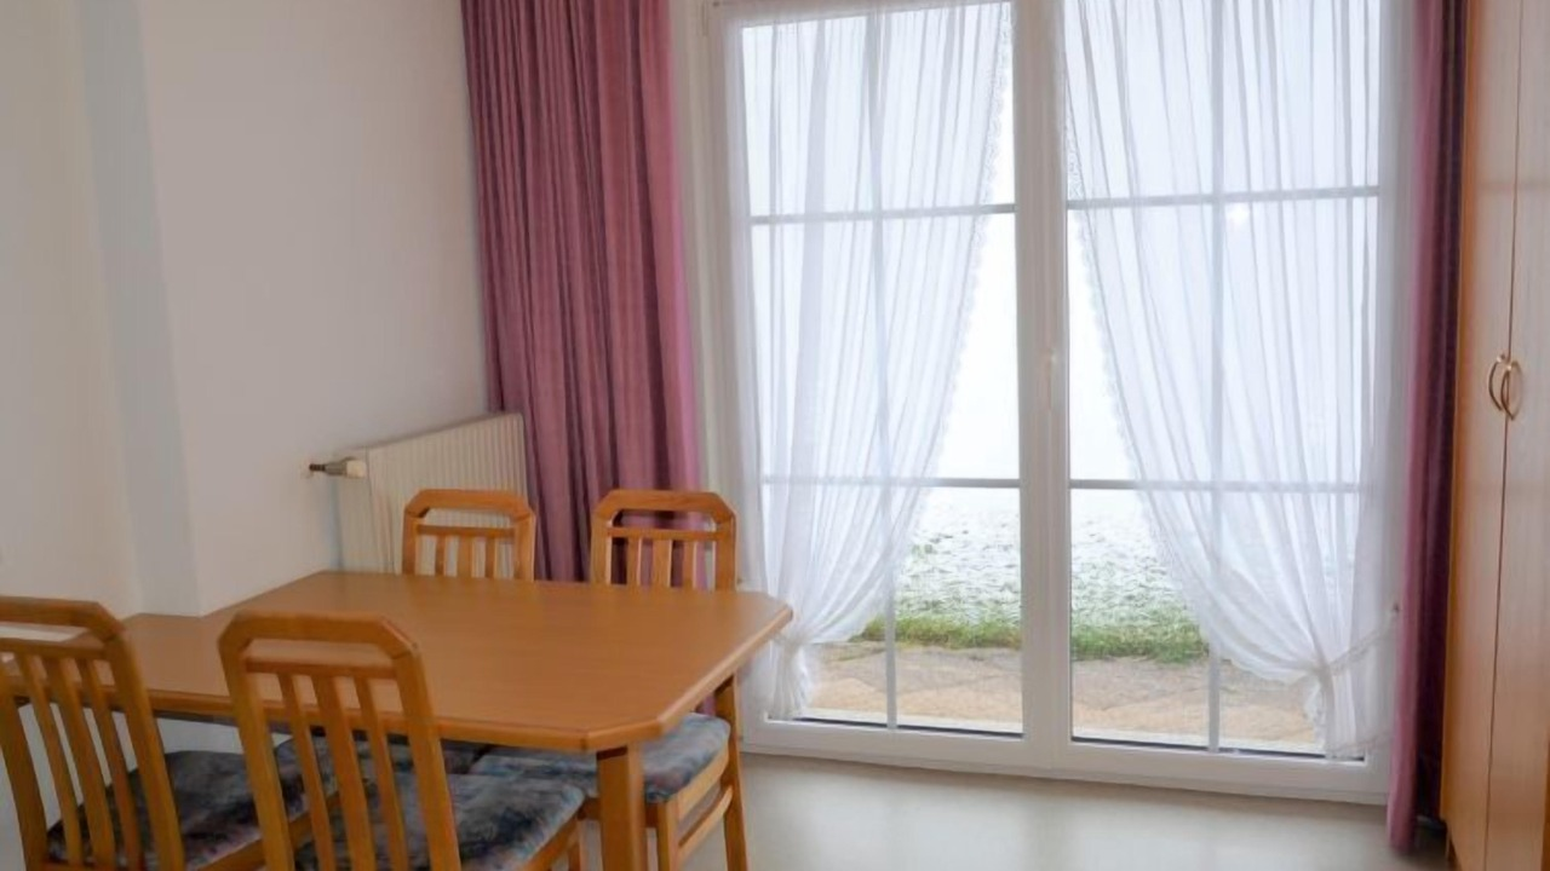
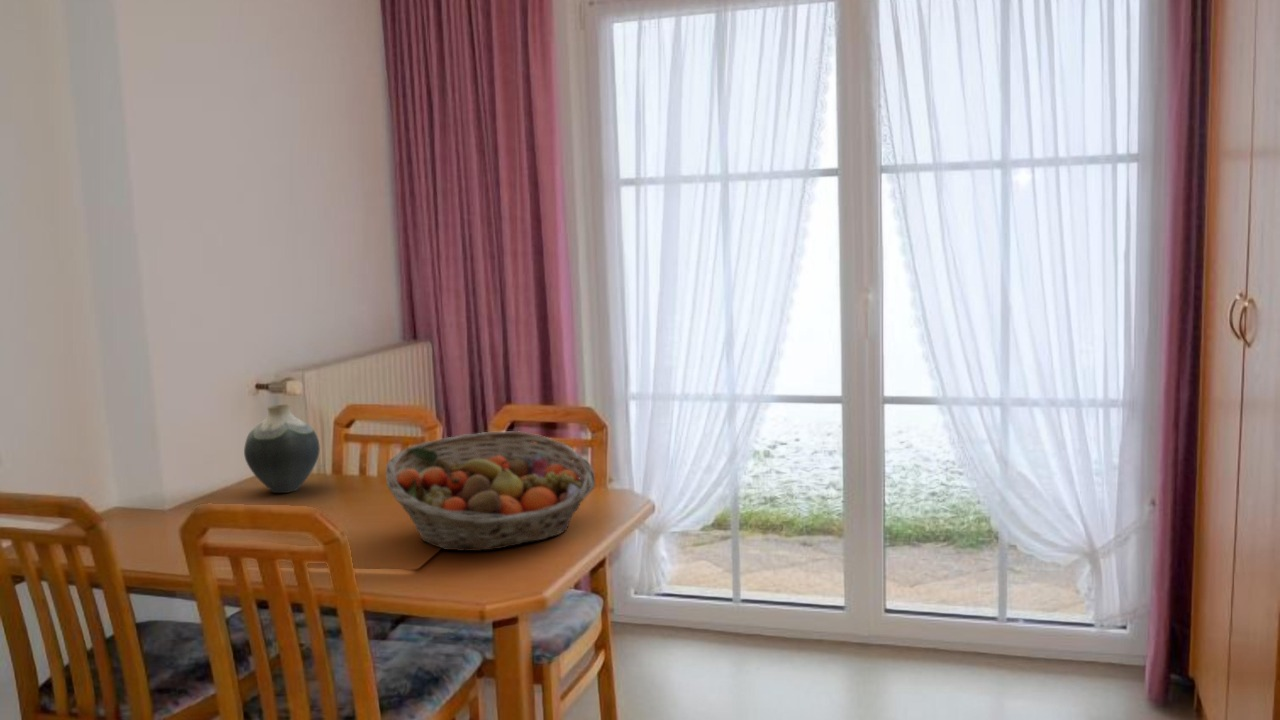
+ fruit basket (492, 488)
+ vase (282, 448)
